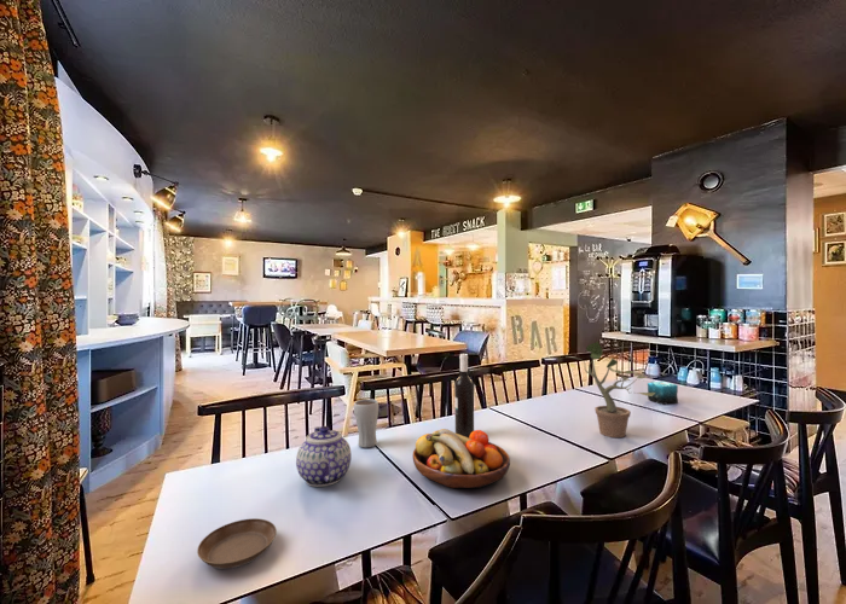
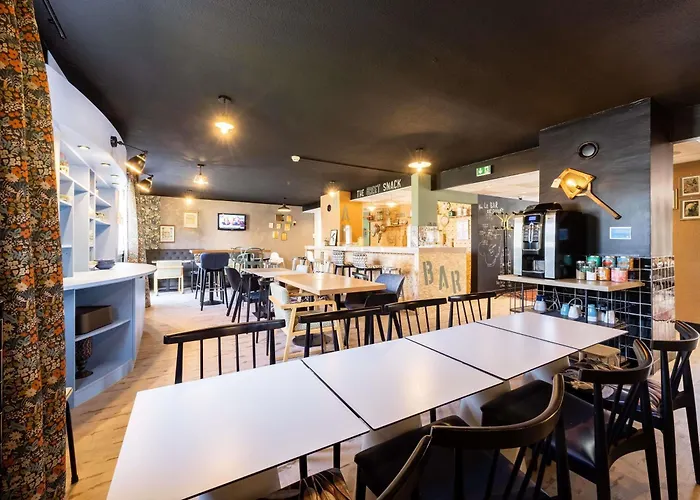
- potted plant (609, 385)
- wine bottle (464, 394)
- drinking glass (366, 423)
- candle (662, 388)
- saucer (238, 545)
- fruit bowl (460, 451)
- teapot (324, 452)
